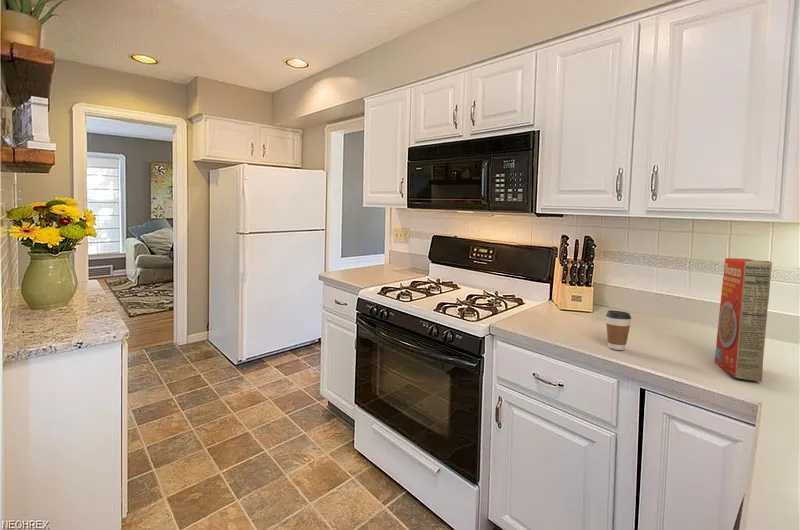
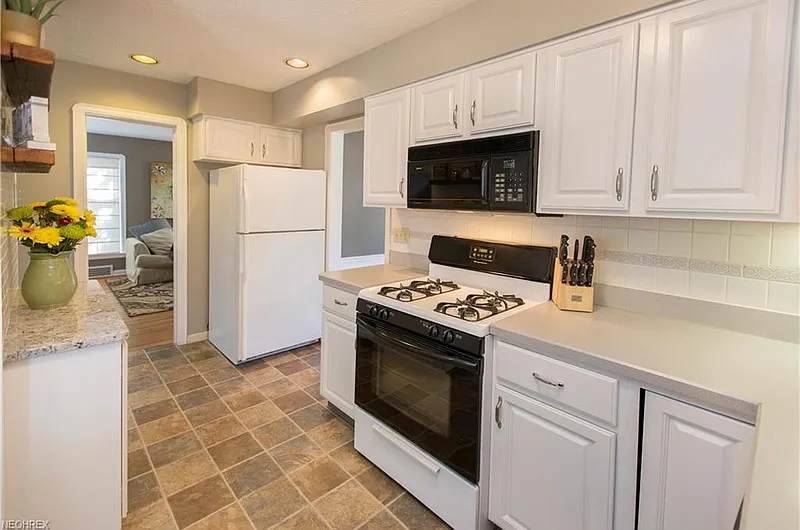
- macaroni box (742, 315)
- coffee cup (617, 330)
